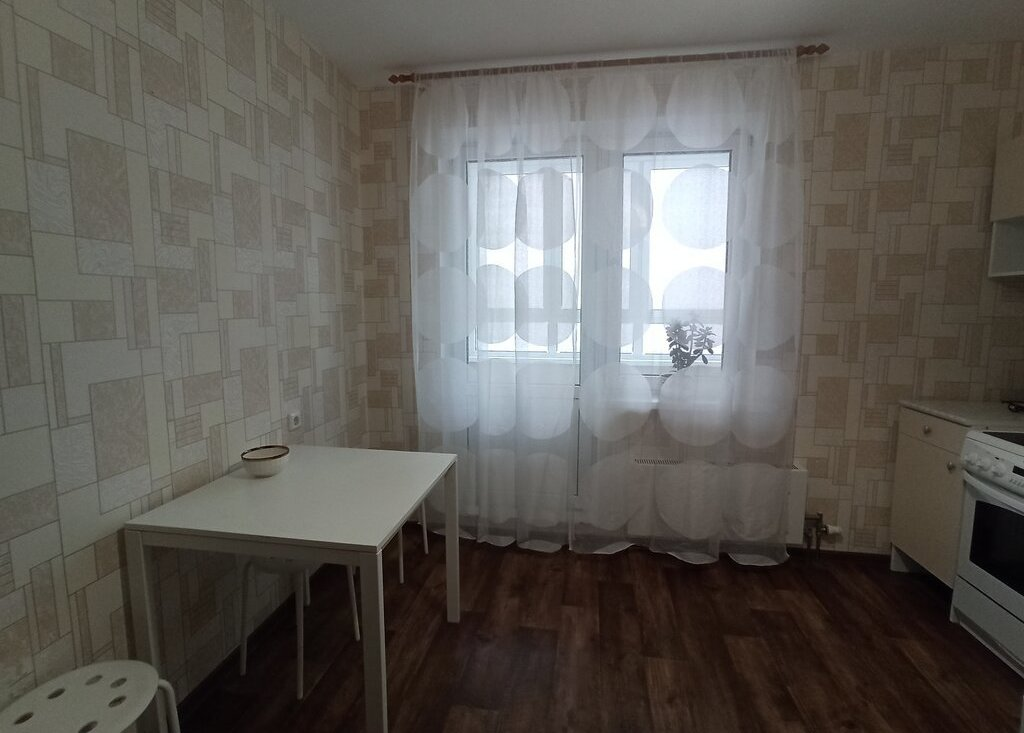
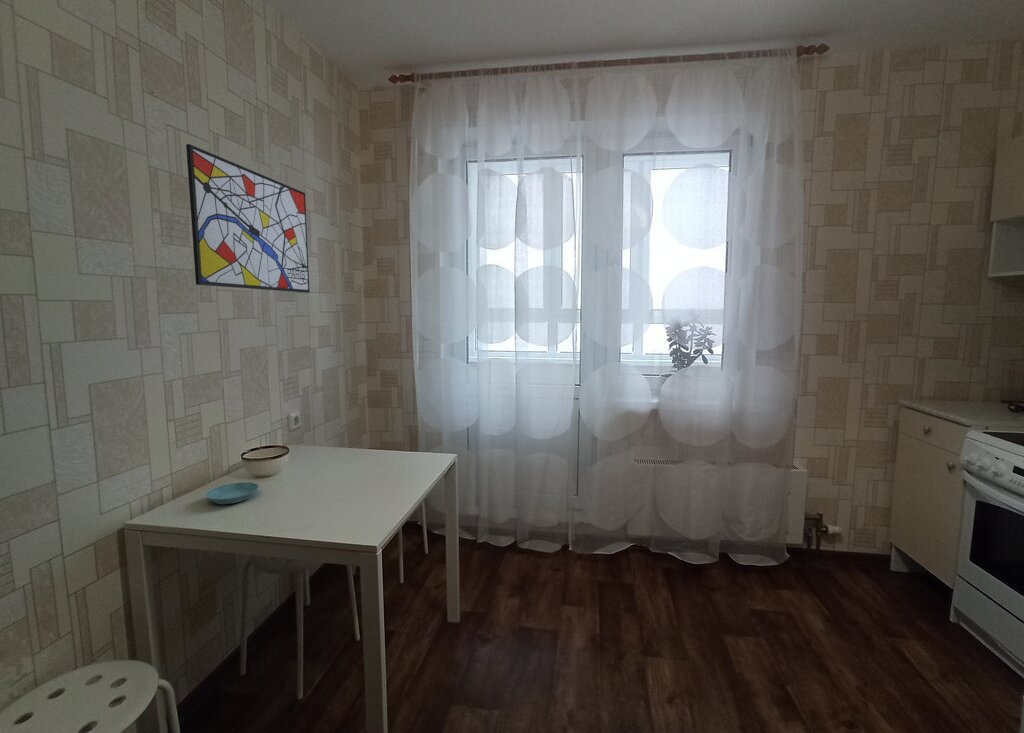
+ saucer (233, 494)
+ wall art (258, 231)
